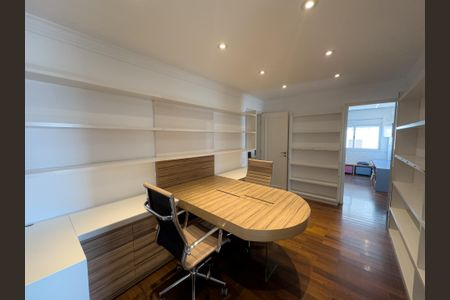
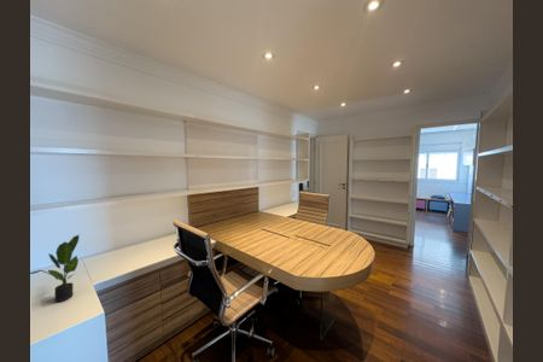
+ potted plant (65, 265)
